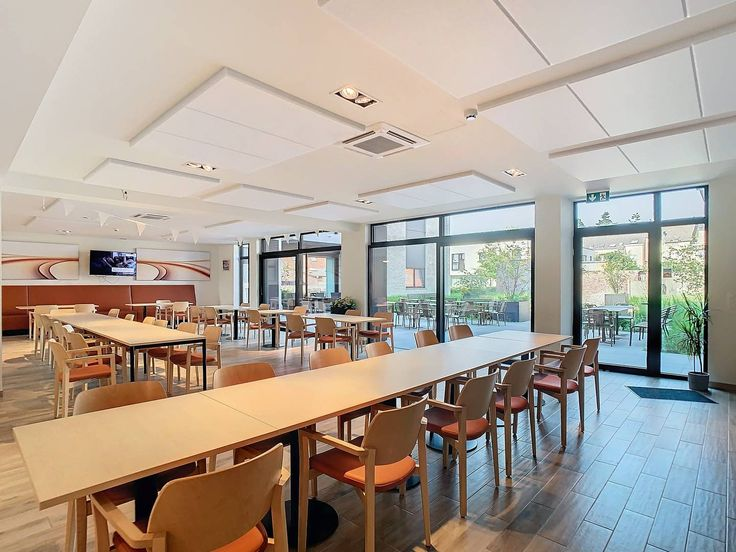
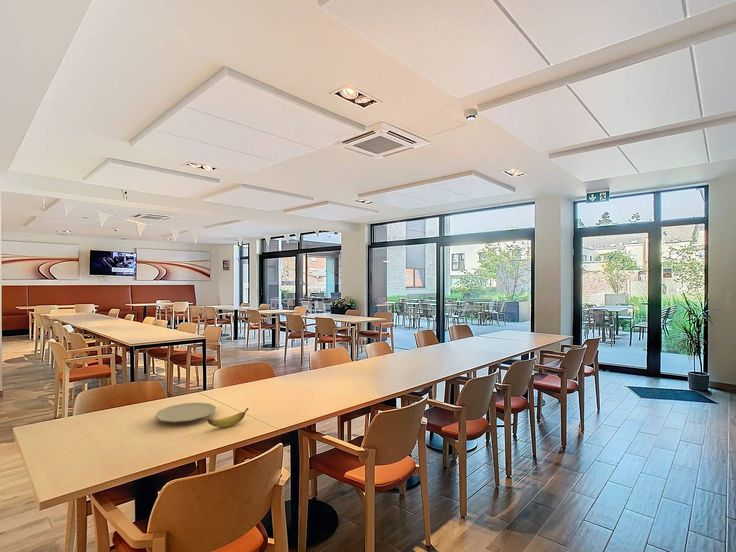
+ banana (228, 419)
+ plate (186, 414)
